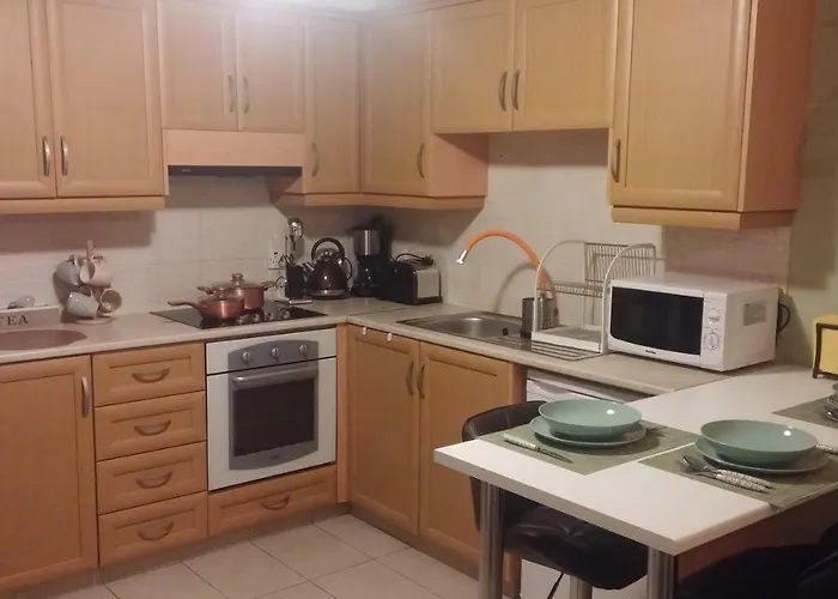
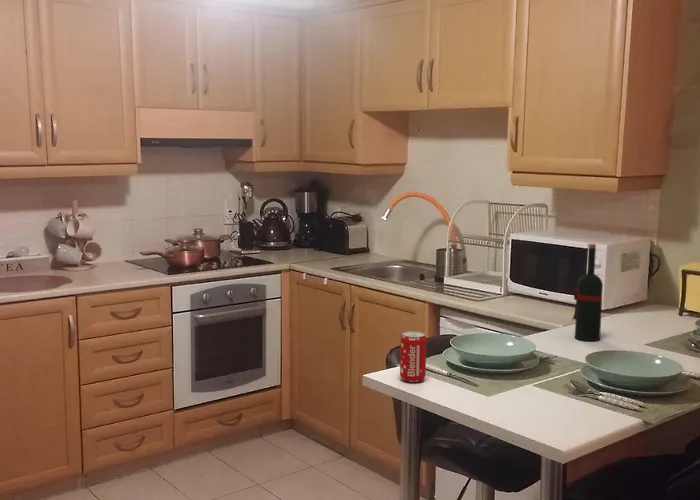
+ beverage can (413, 356)
+ wine bottle (587, 290)
